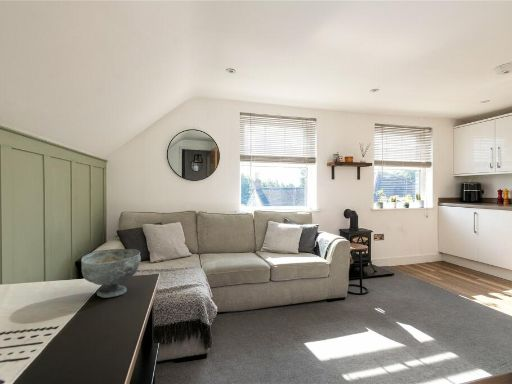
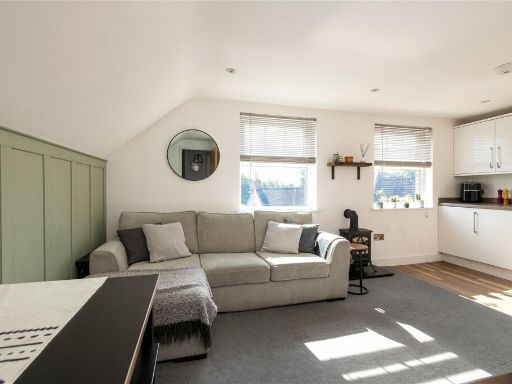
- bowl (112, 273)
